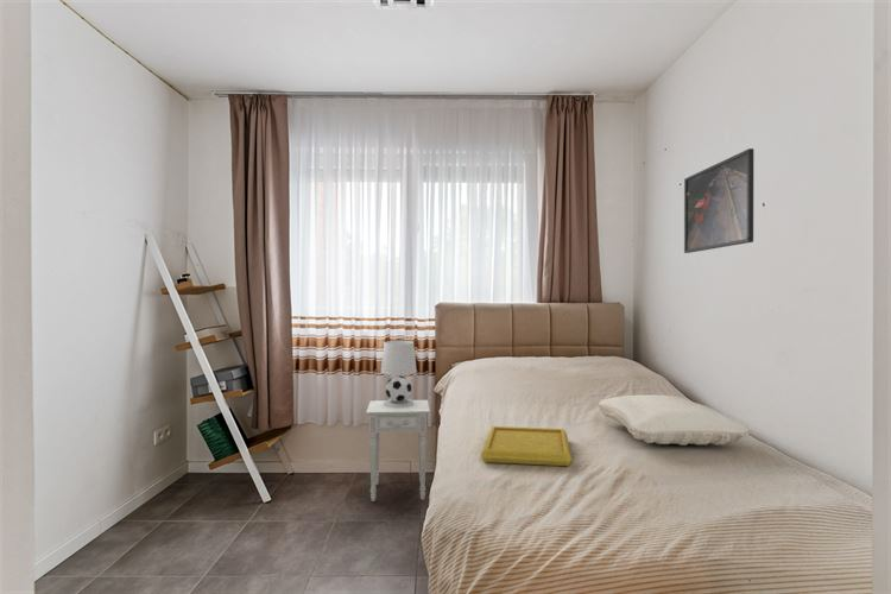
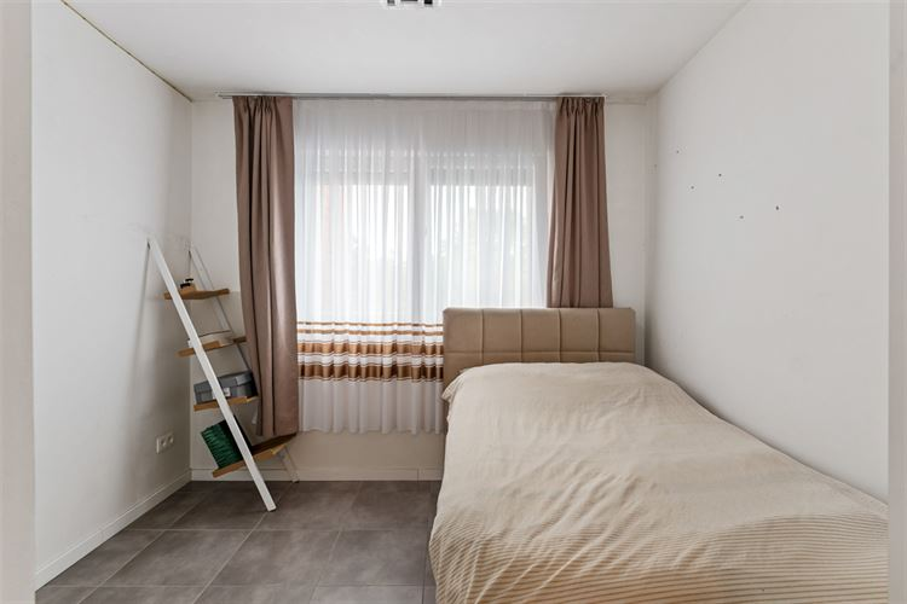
- serving tray (526, 444)
- table lamp (398, 372)
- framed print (714, 207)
- pillow (665, 418)
- nightstand (393, 431)
